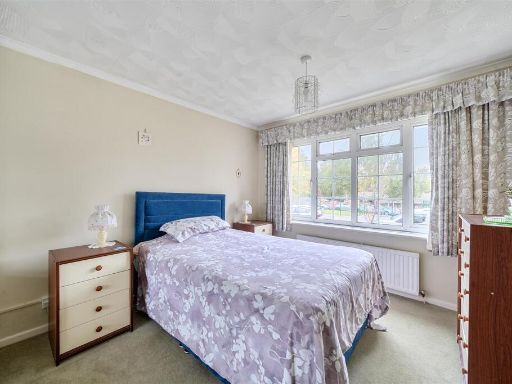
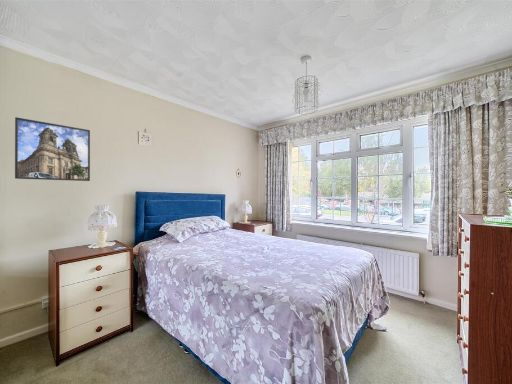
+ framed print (55, 152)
